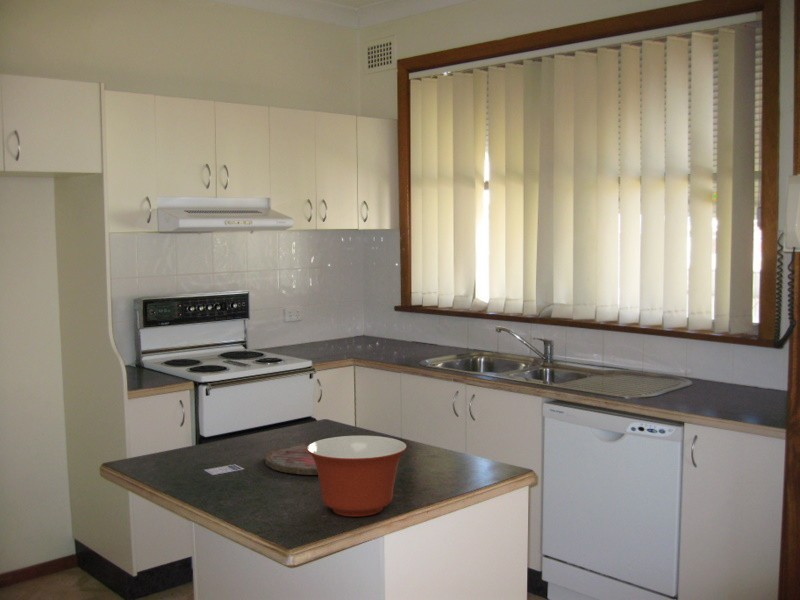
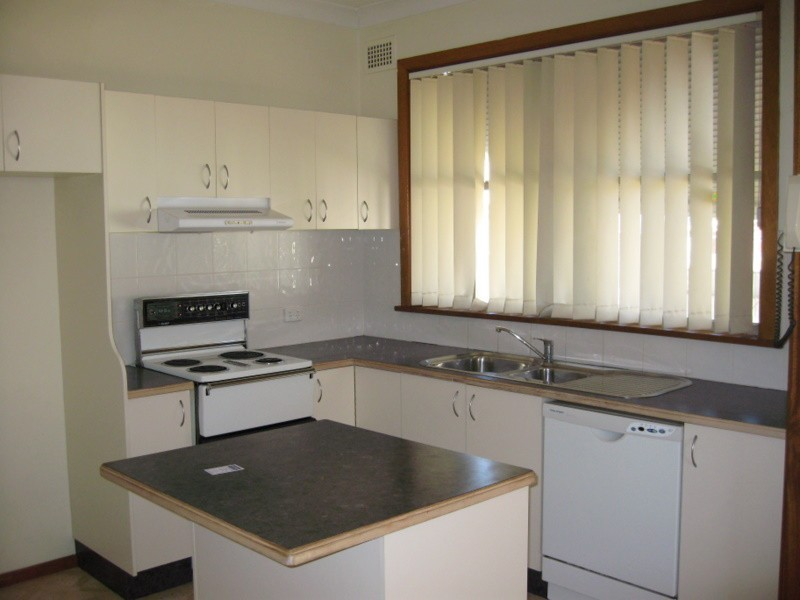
- cutting board (314, 461)
- mixing bowl (357, 477)
